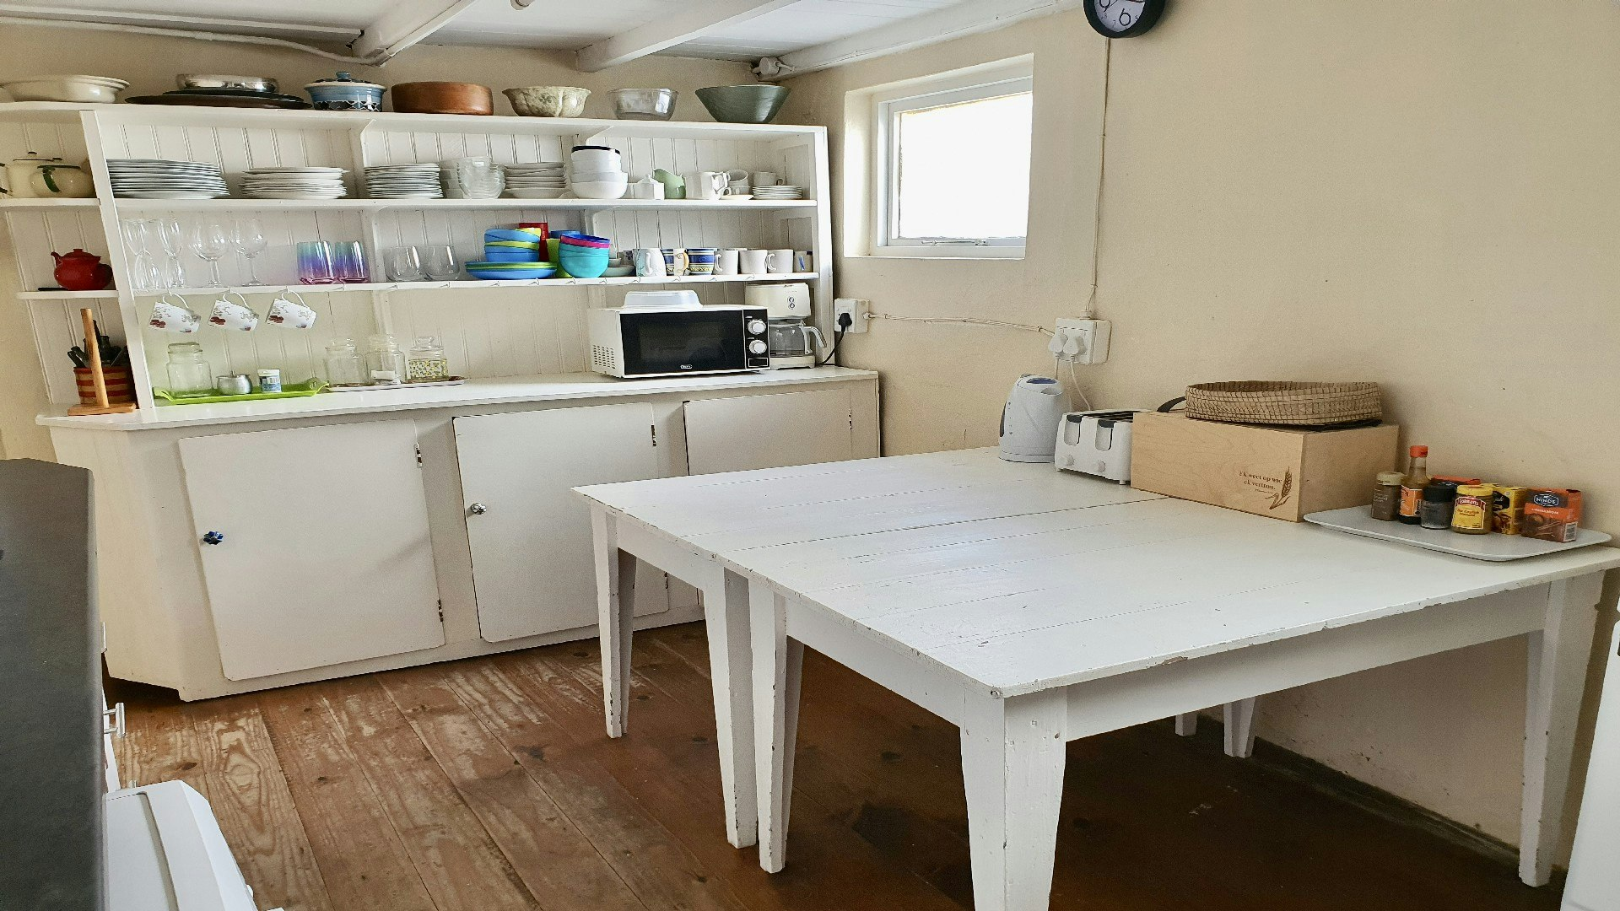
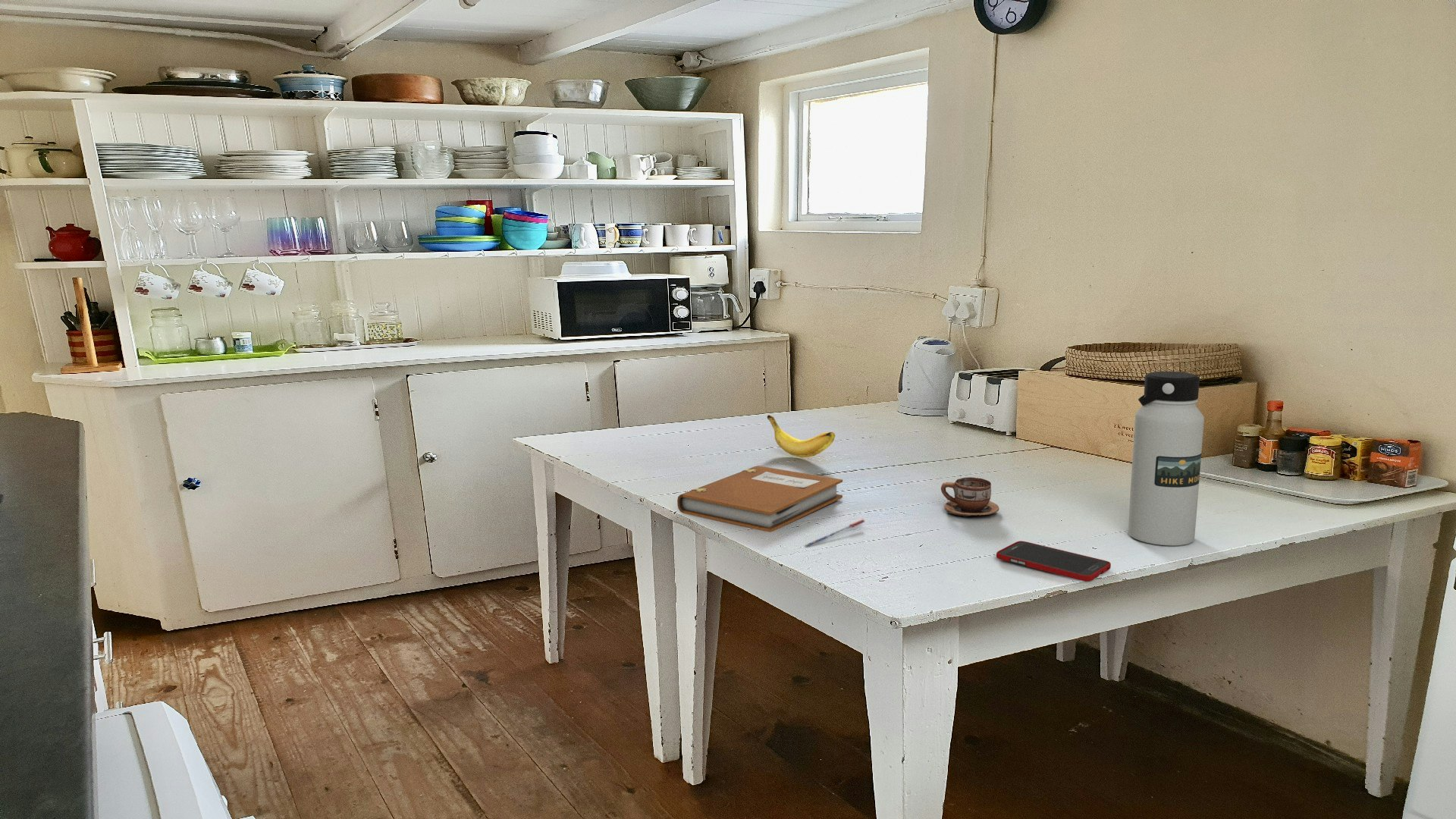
+ pen (835, 532)
+ cell phone (1052, 560)
+ cup (970, 496)
+ notebook (763, 494)
+ water bottle (1166, 457)
+ banana (801, 440)
